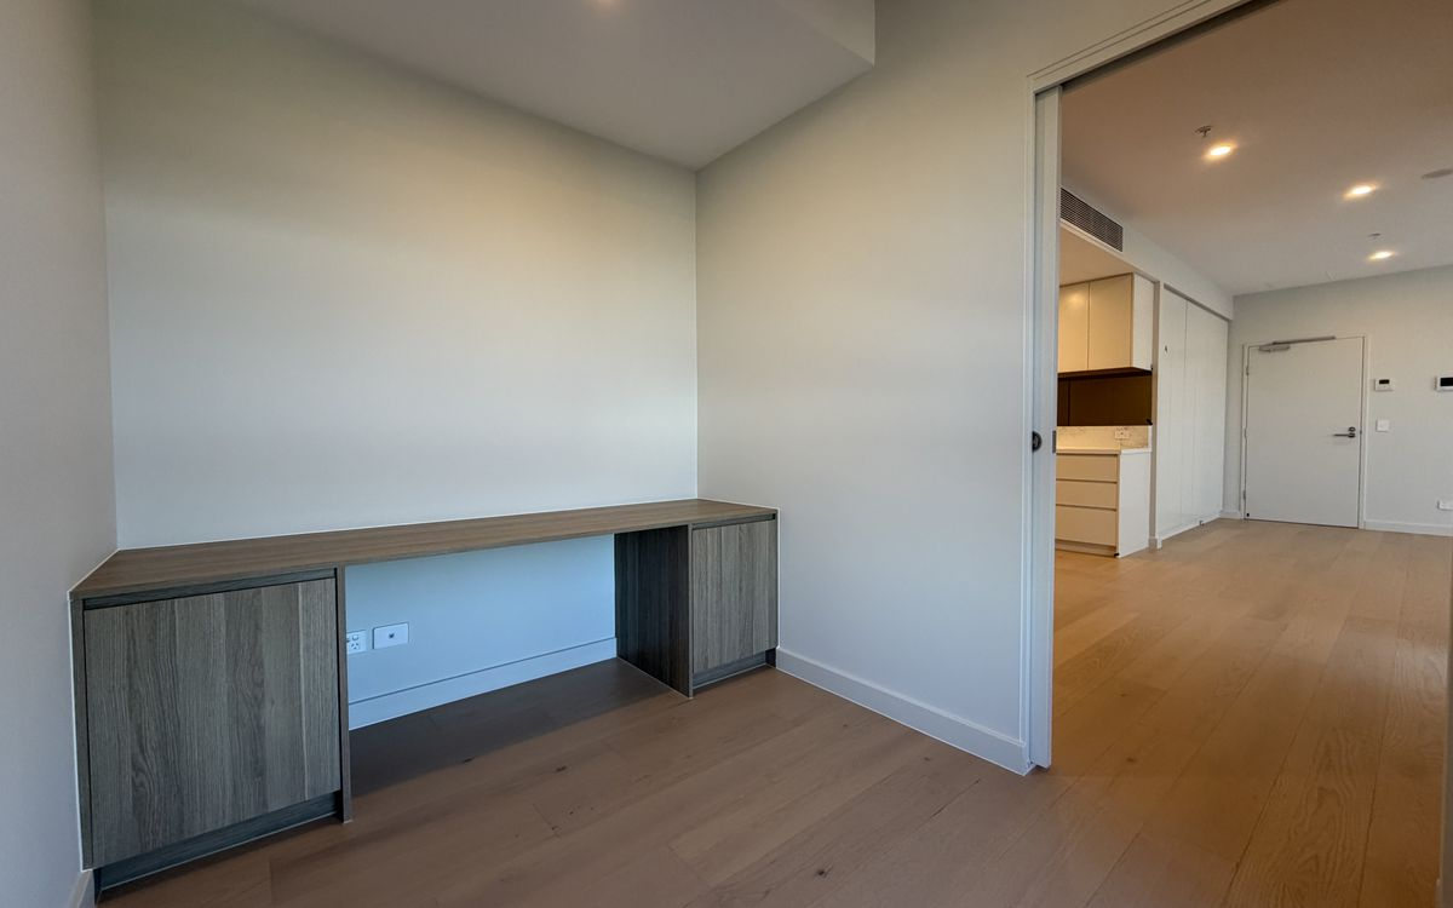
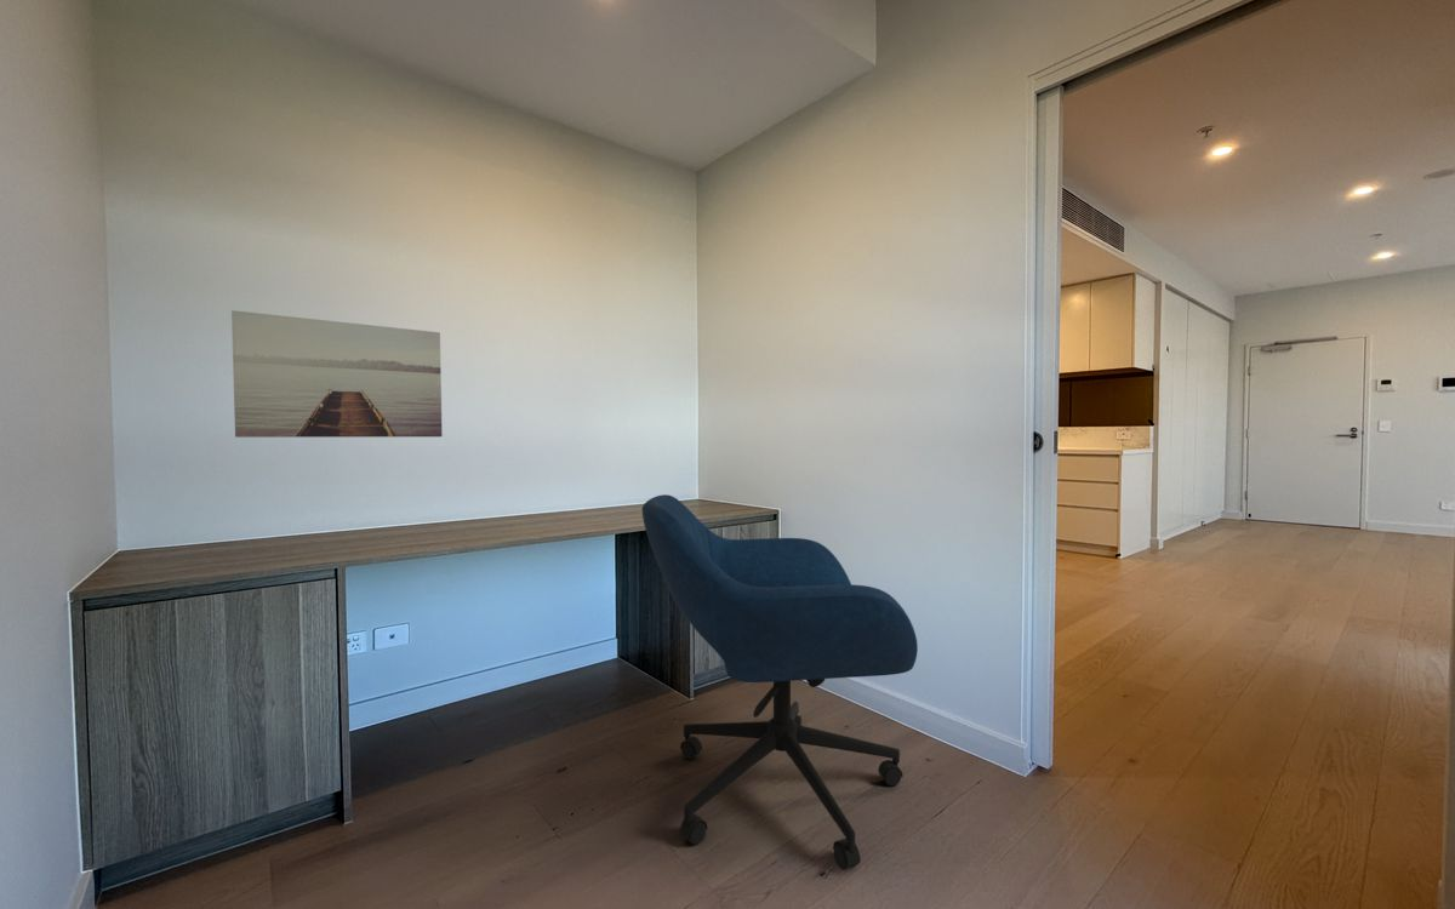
+ office chair (775, 644)
+ wall art (347, 379)
